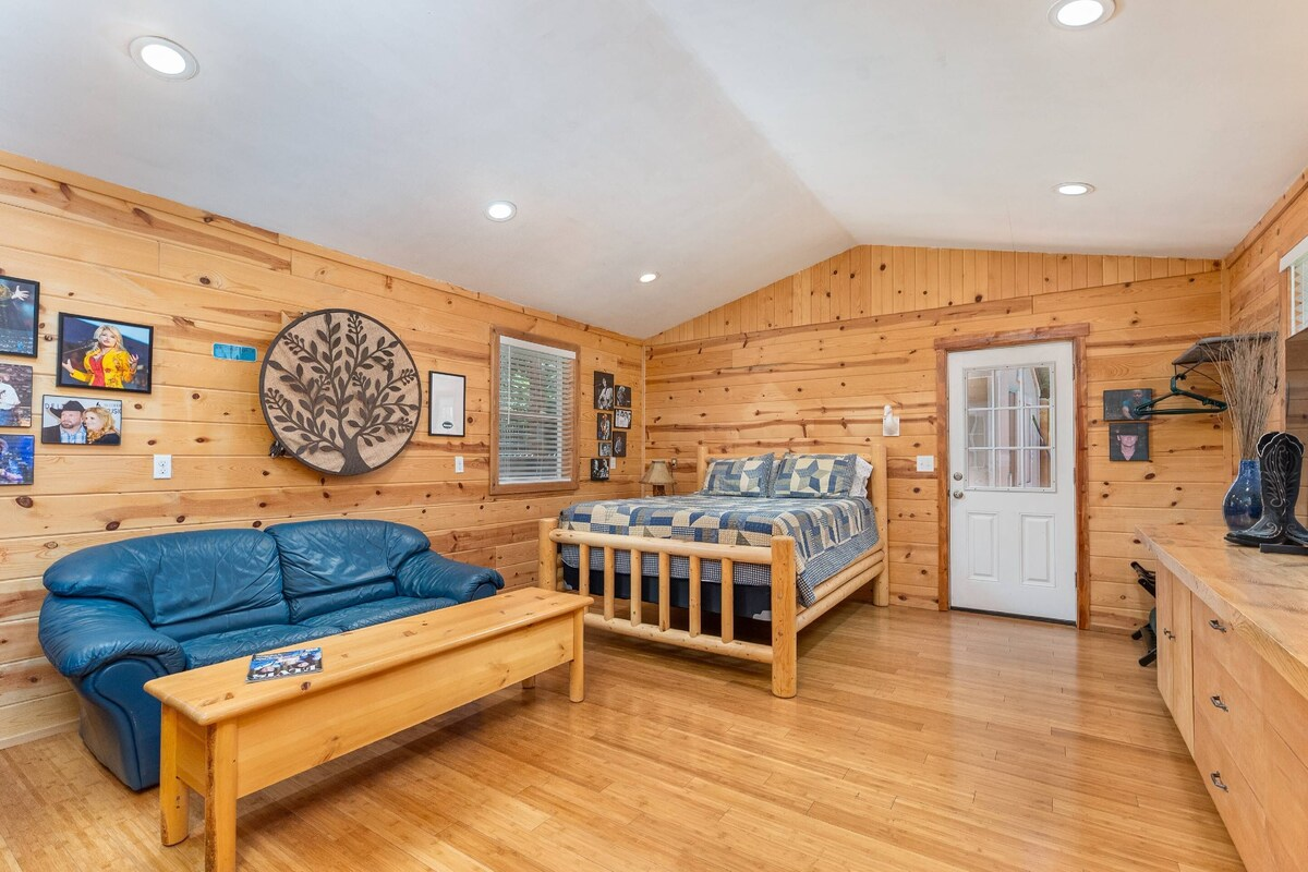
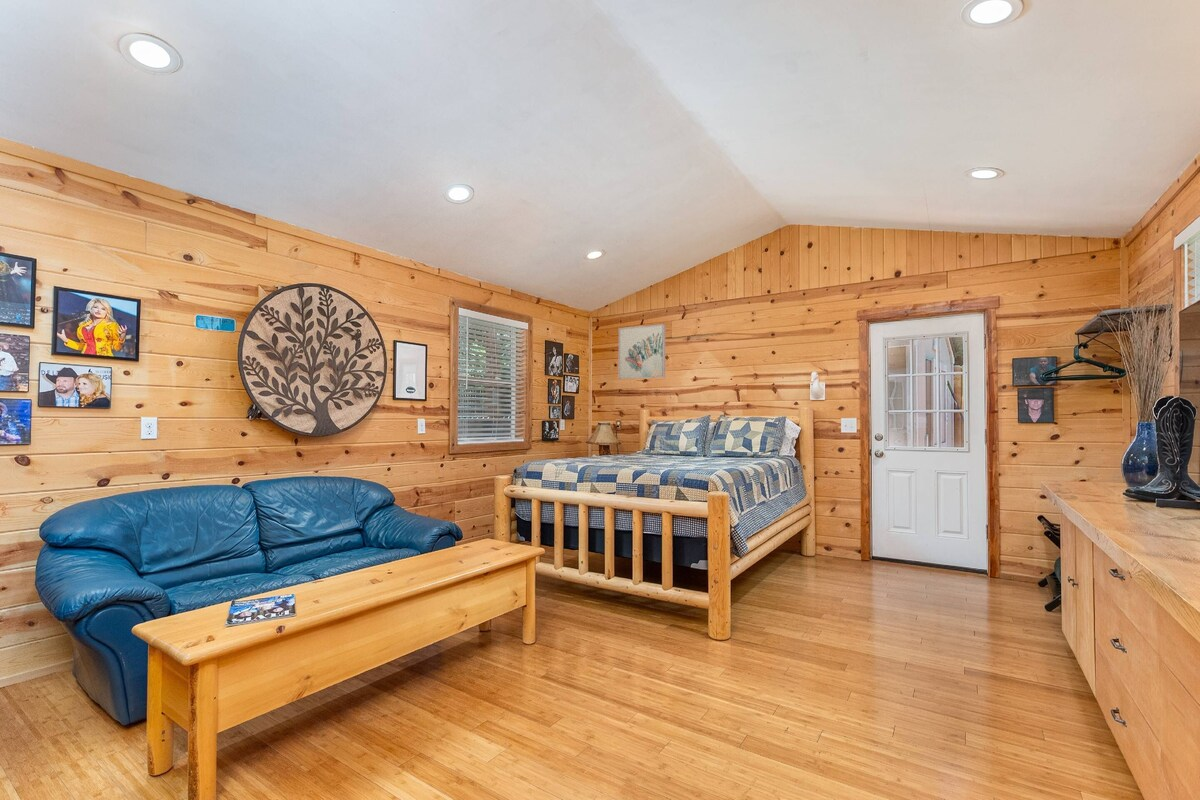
+ wall art (641, 352)
